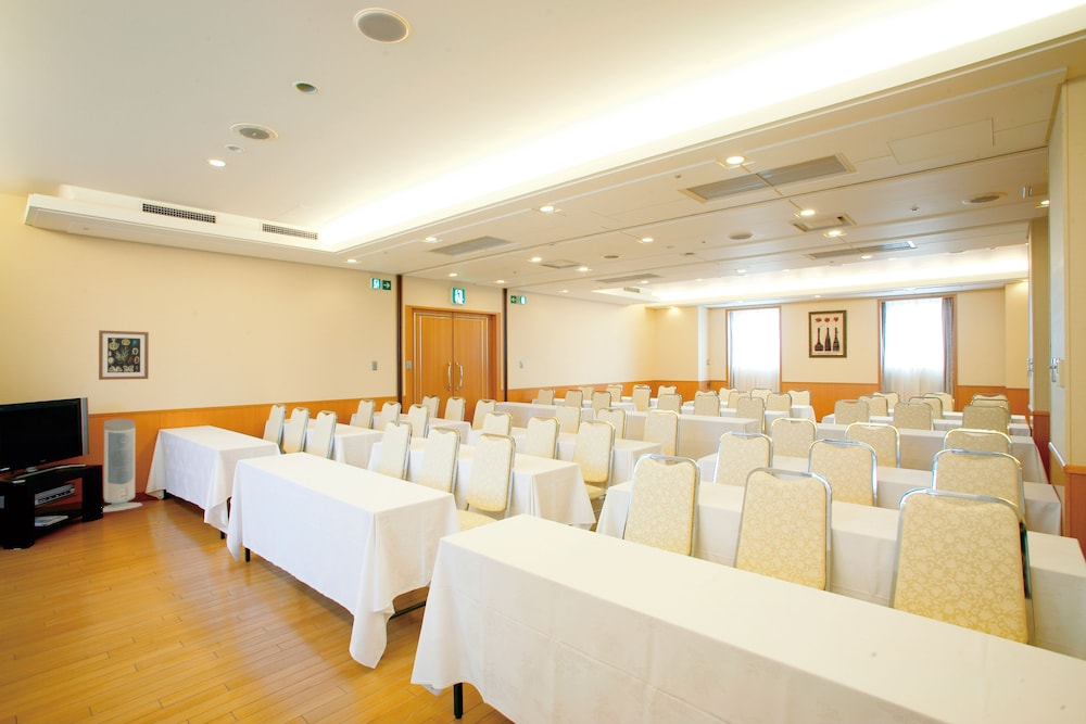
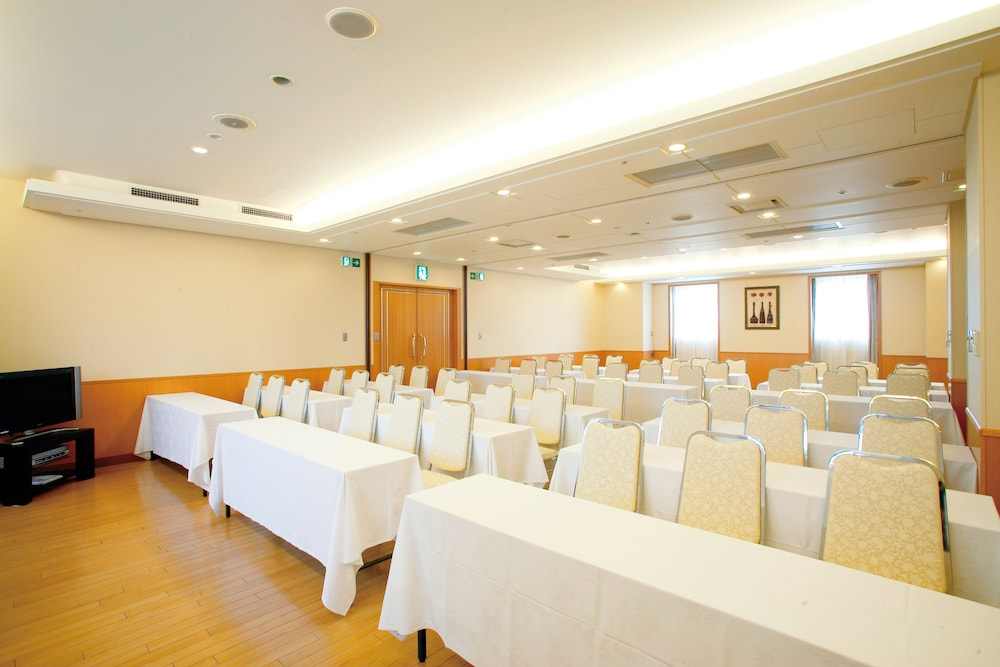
- air purifier (119, 463)
- wall art (124, 355)
